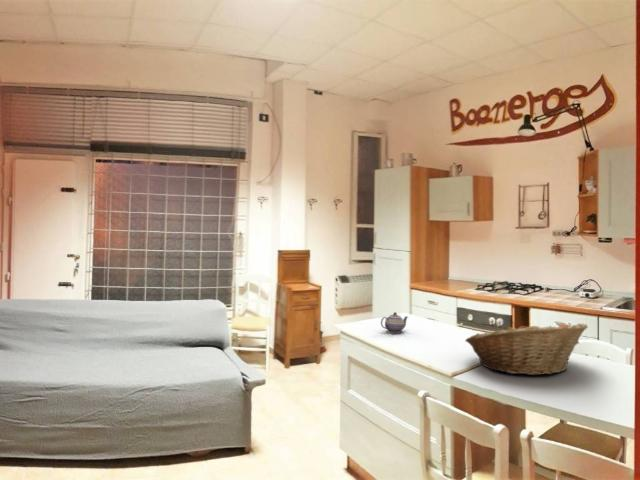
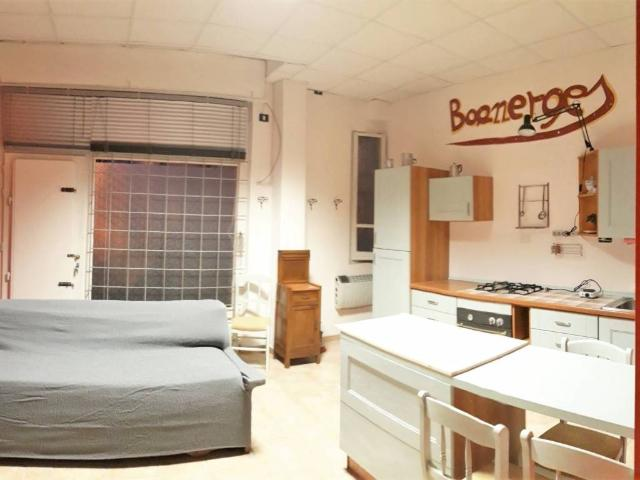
- fruit basket (525, 342)
- teapot (394, 322)
